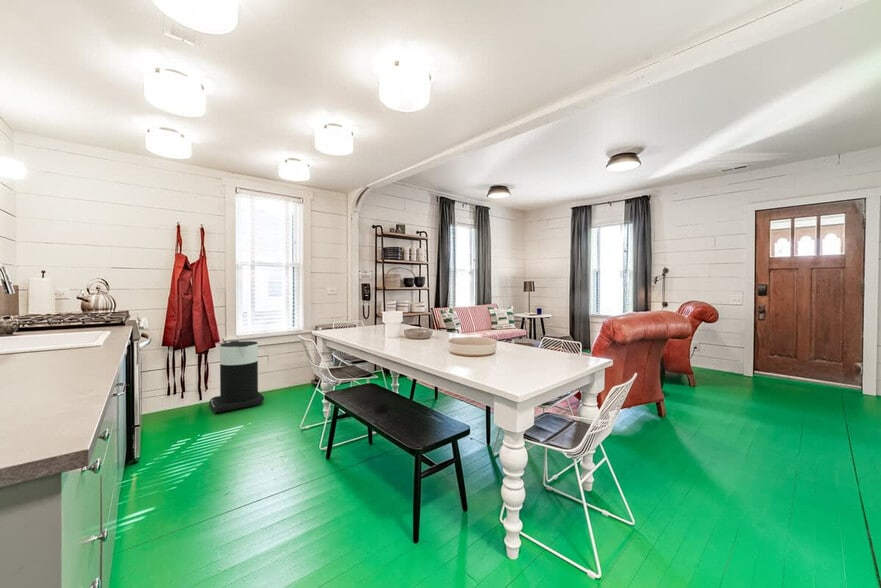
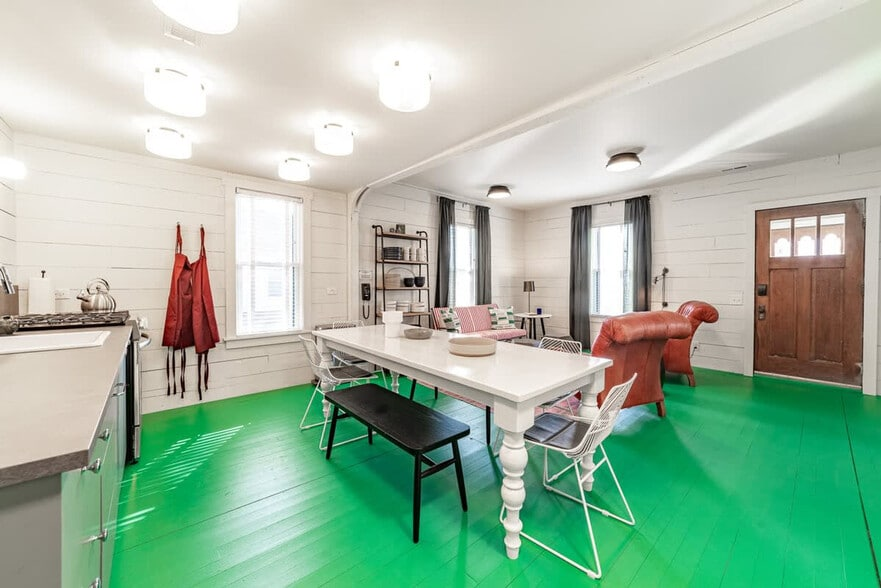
- trash can (236, 373)
